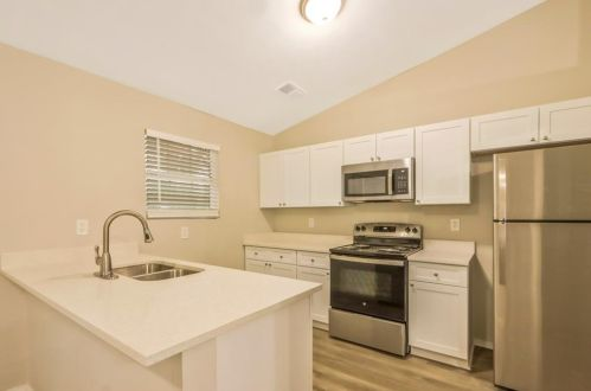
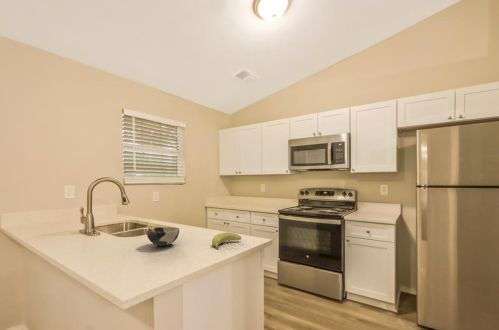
+ bowl (163, 236)
+ banana (225, 239)
